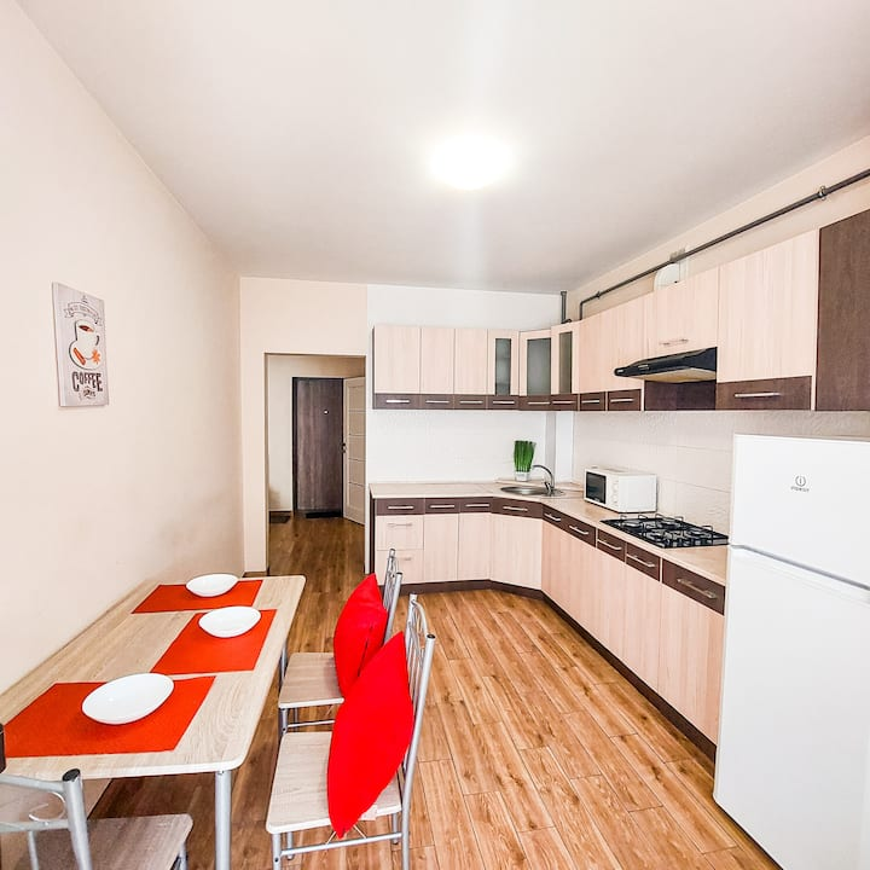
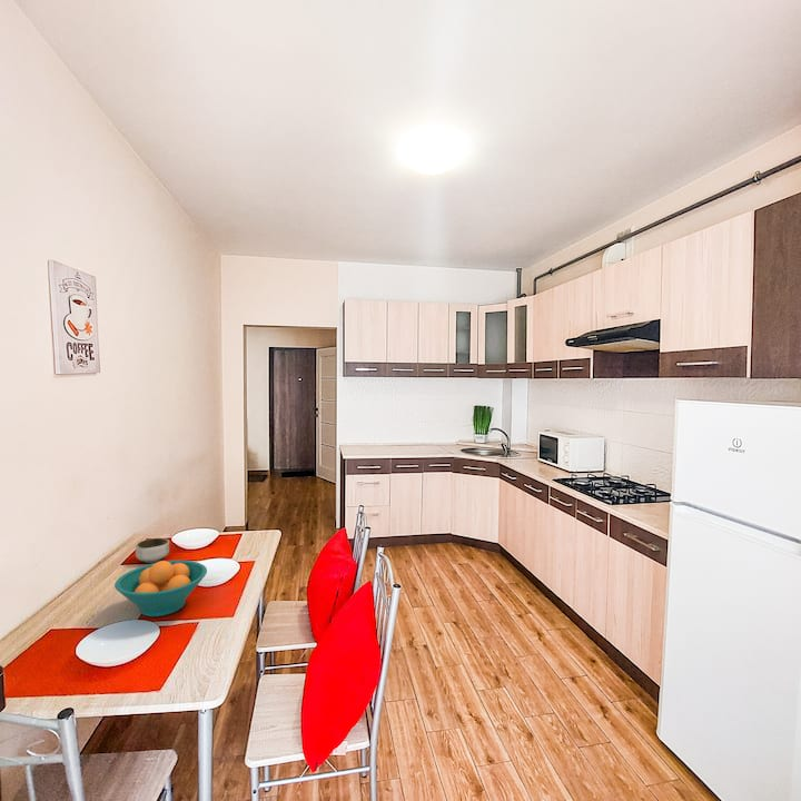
+ fruit bowl (162, 584)
+ bowl (152, 551)
